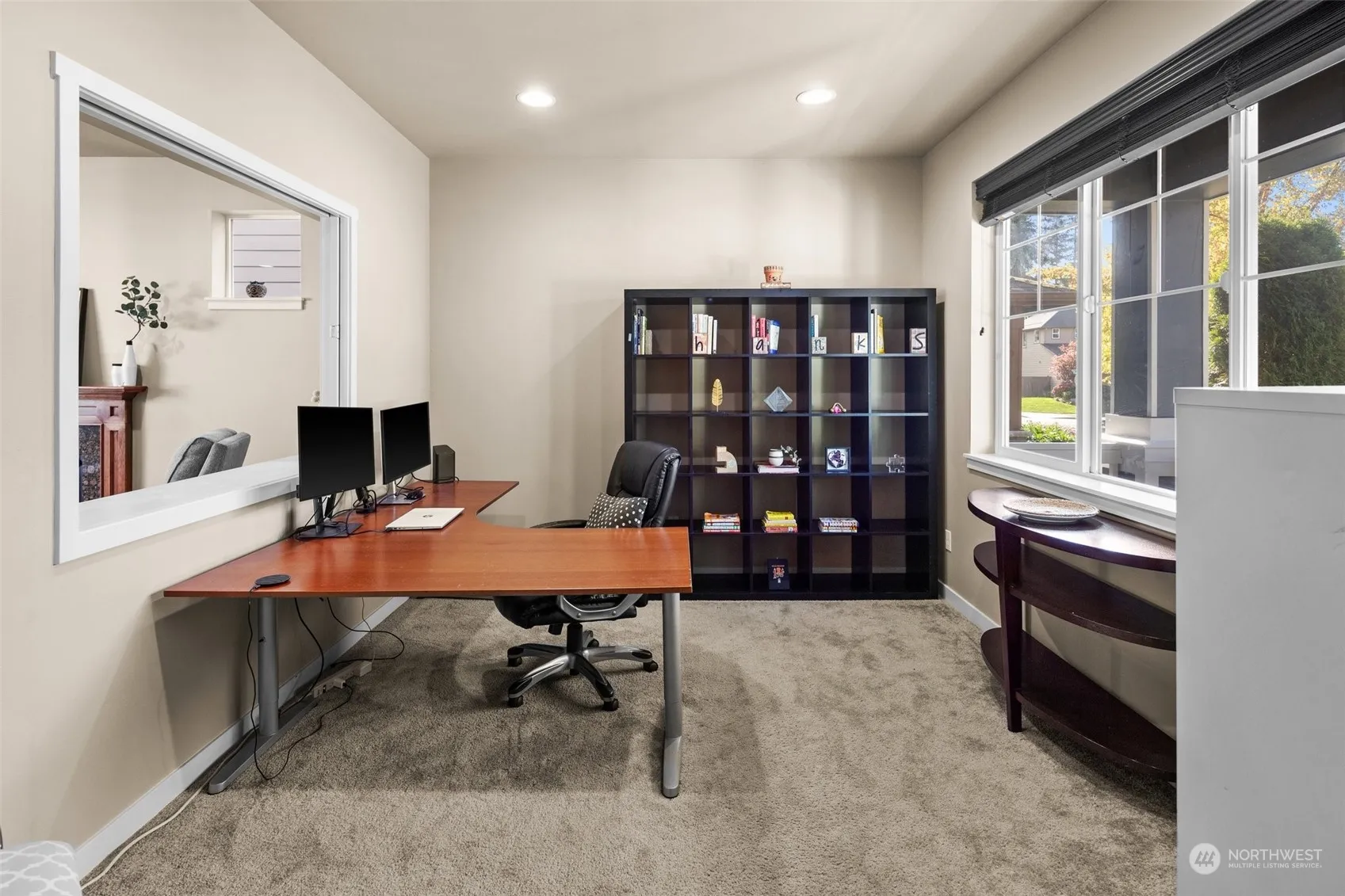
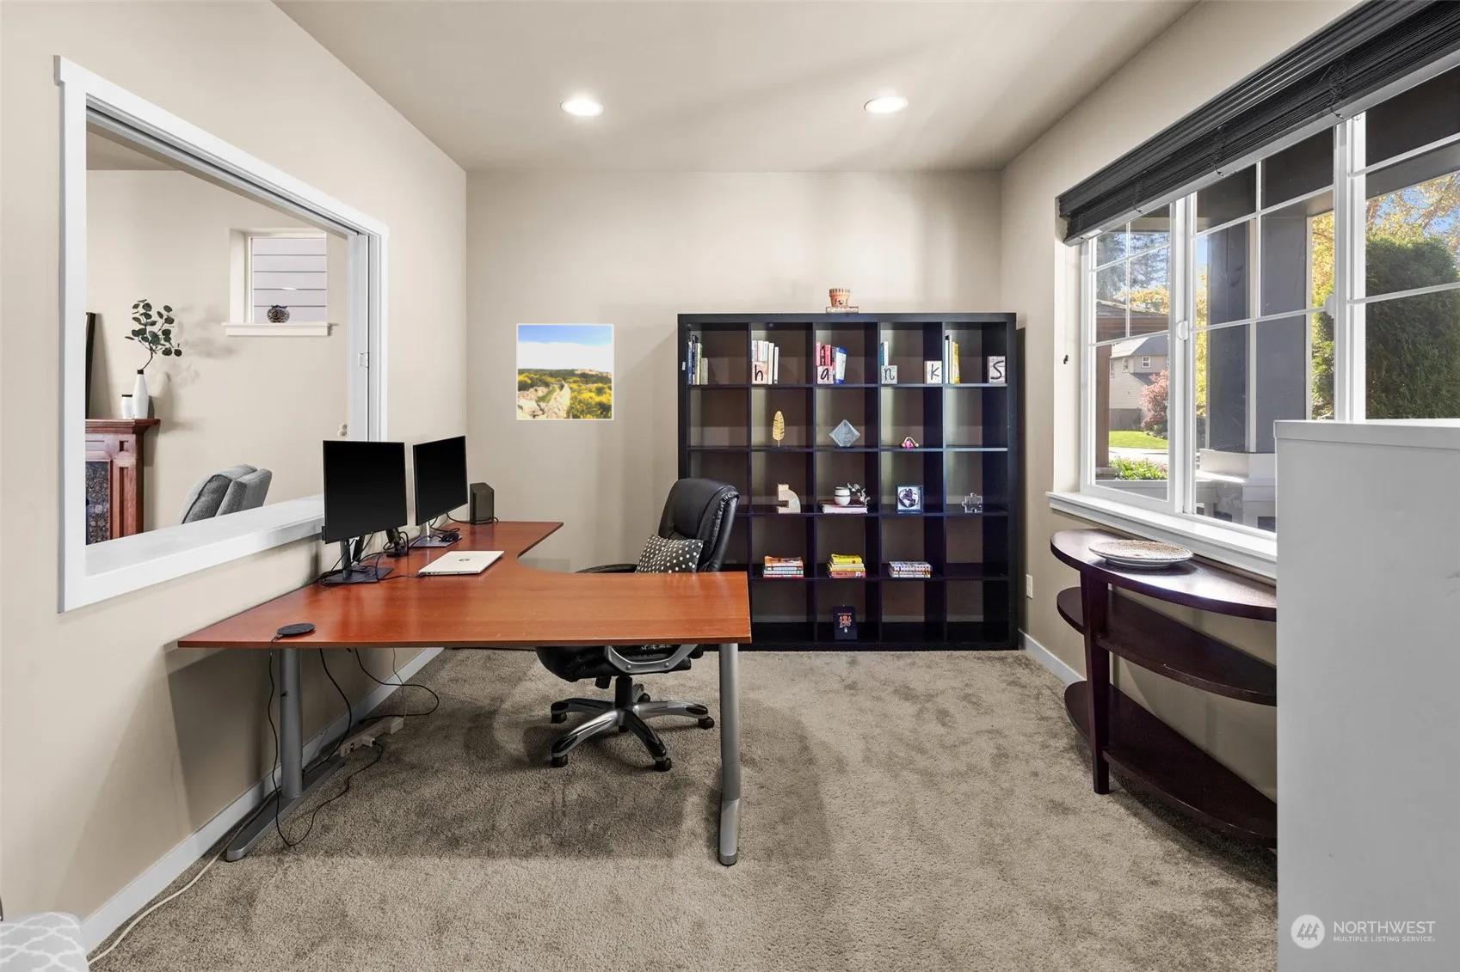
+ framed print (566, 372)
